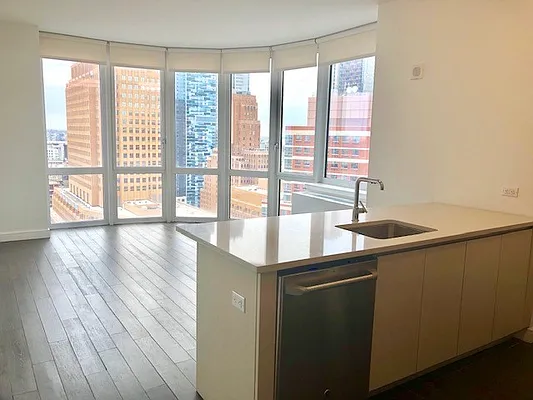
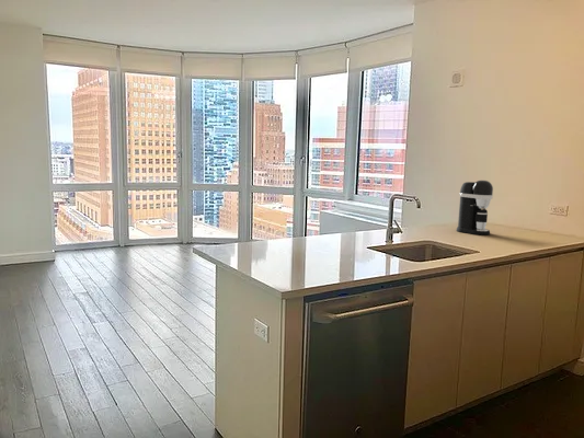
+ coffee maker (474, 206)
